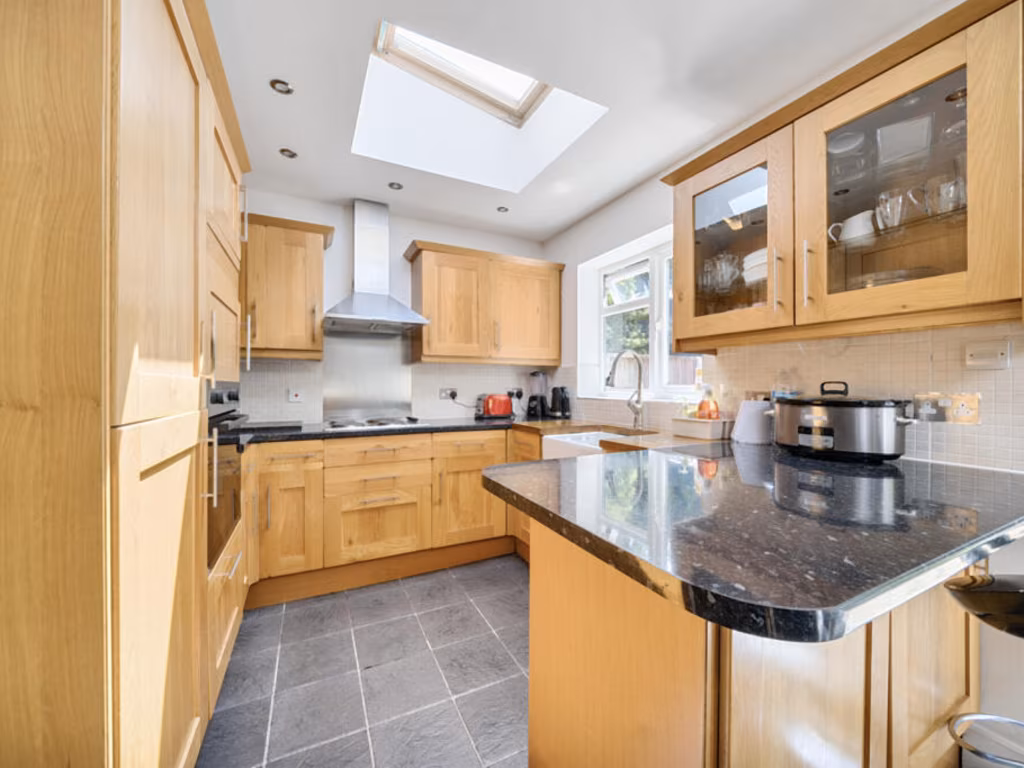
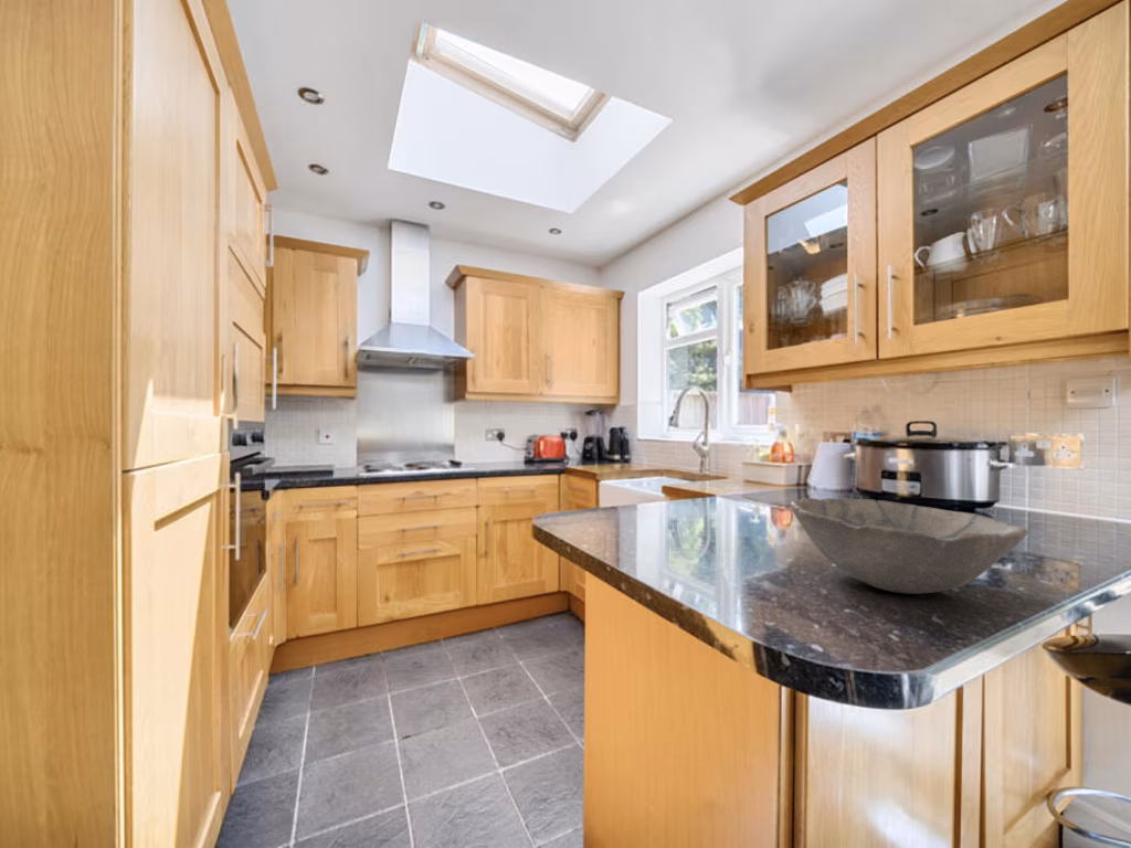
+ bowl (894, 547)
